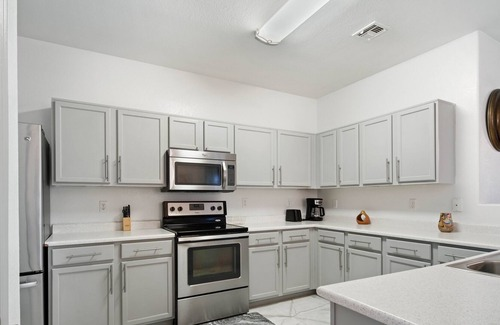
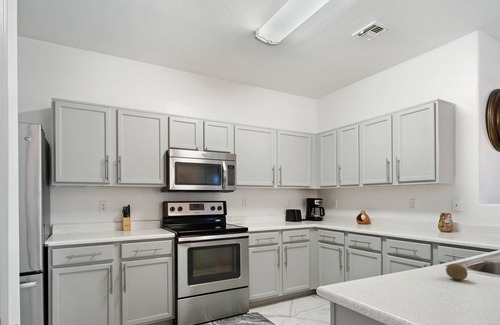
+ fruit (456, 271)
